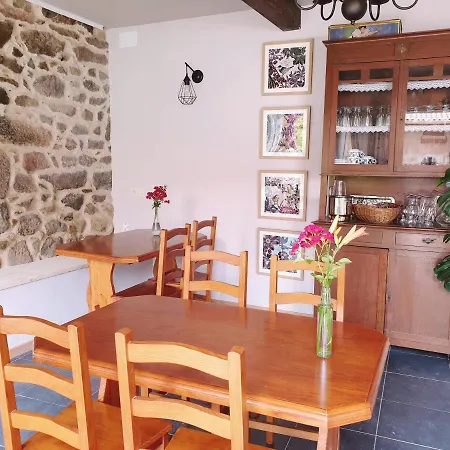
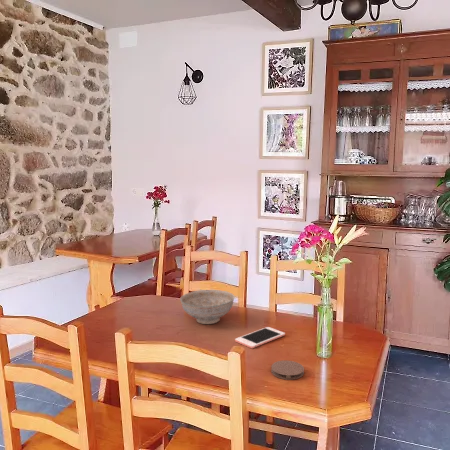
+ cell phone (260, 337)
+ coaster (287, 369)
+ decorative bowl (207, 308)
